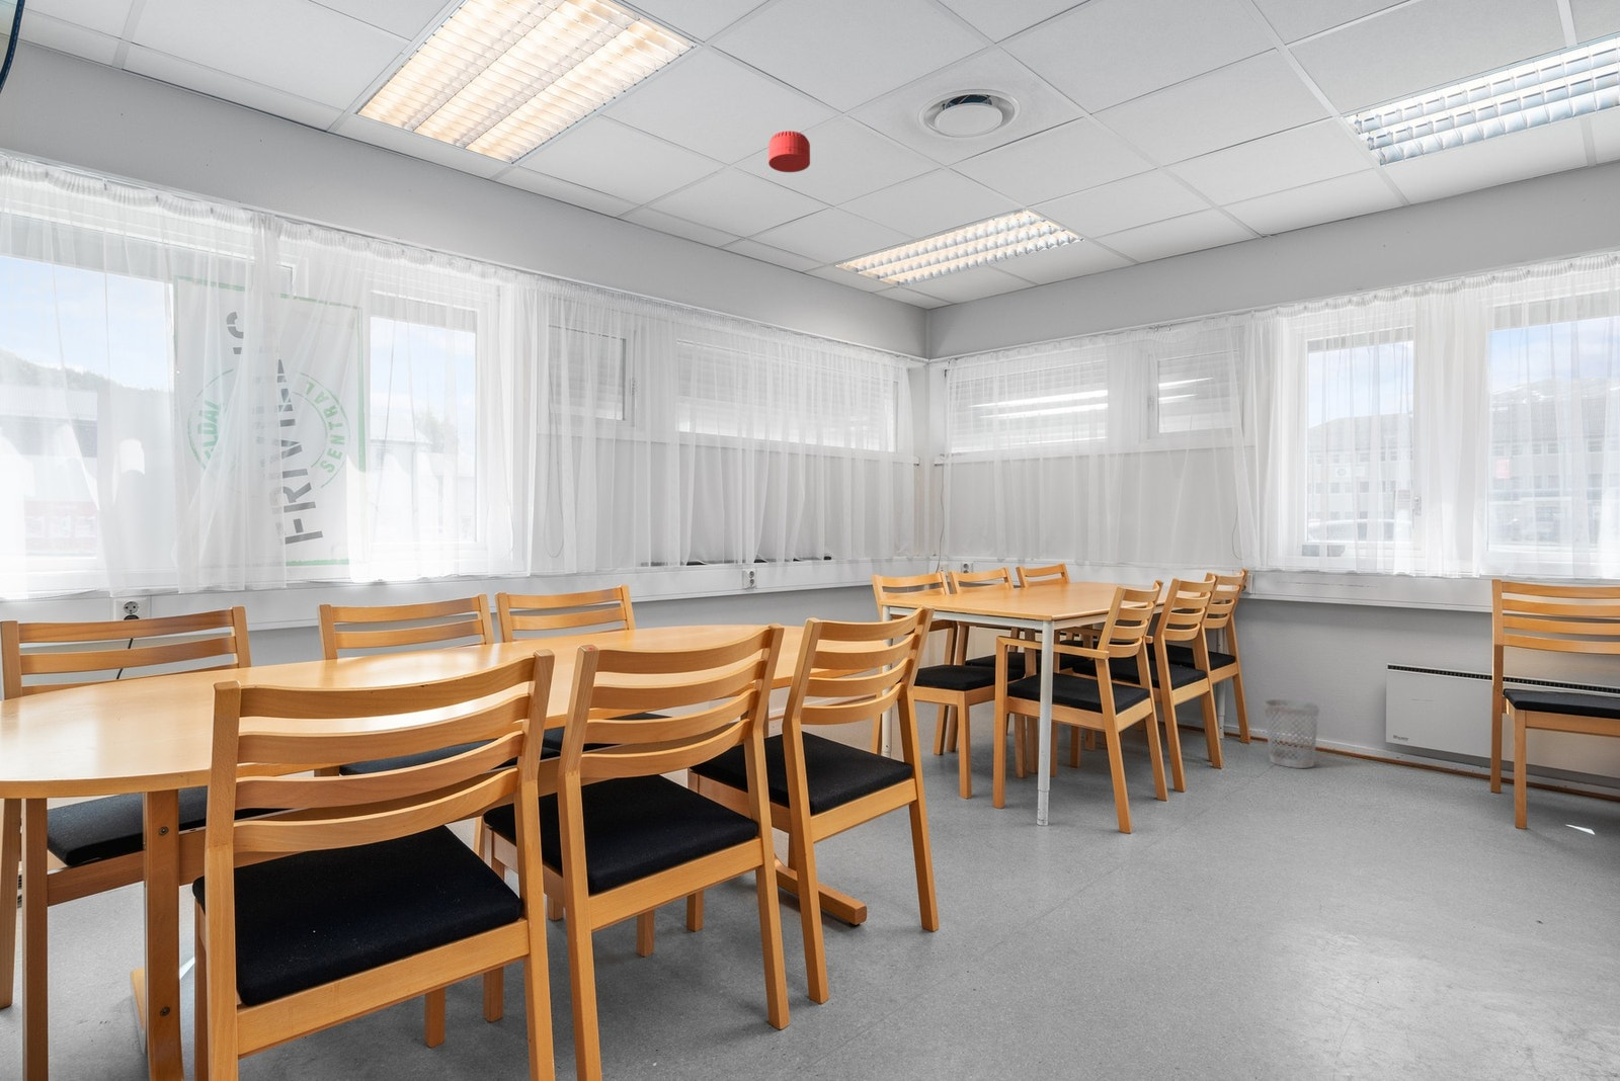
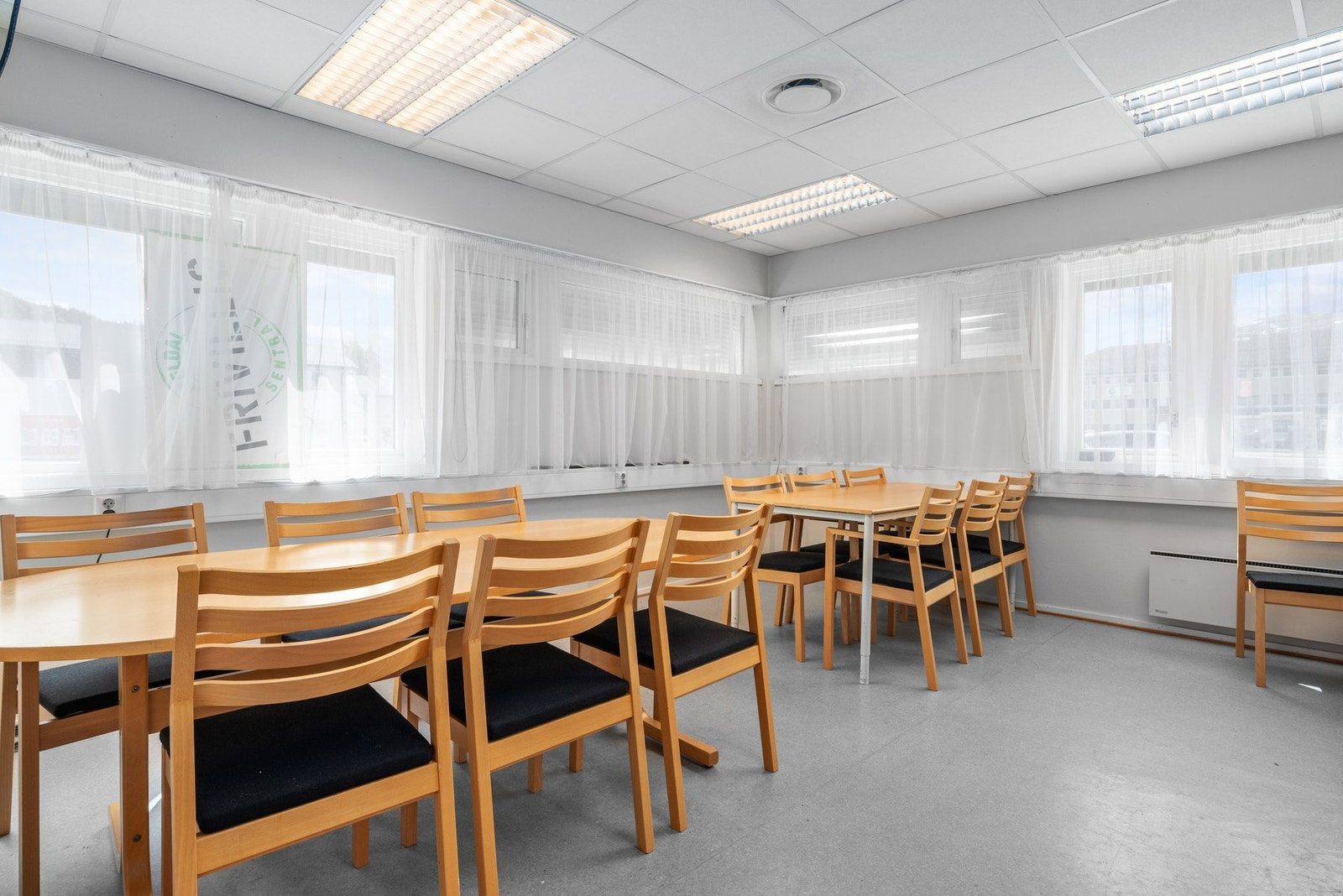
- wastebasket (1291, 732)
- smoke detector (789, 151)
